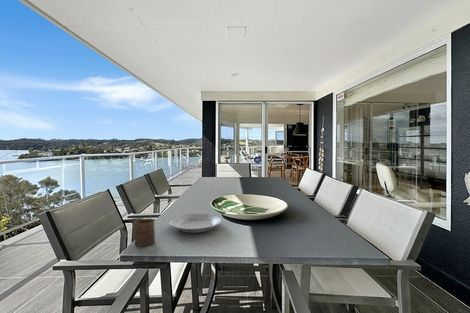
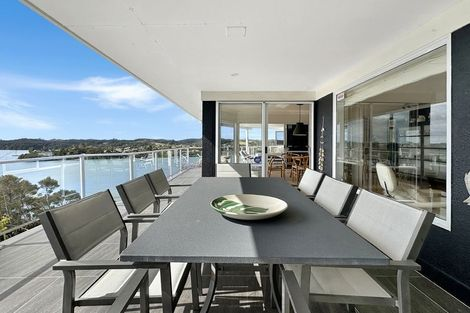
- plate (196, 223)
- cup (144, 231)
